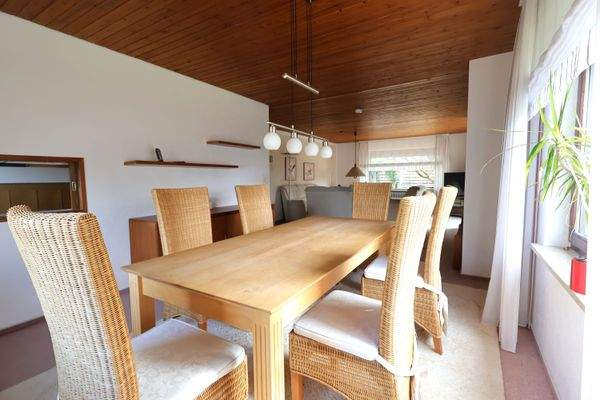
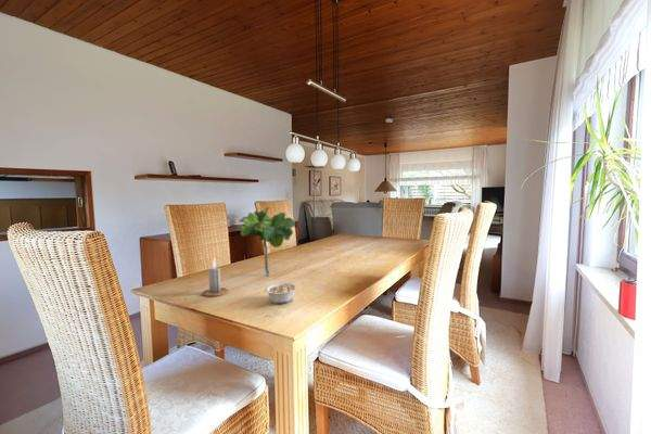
+ plant (265, 240)
+ candle (214, 275)
+ legume (281, 292)
